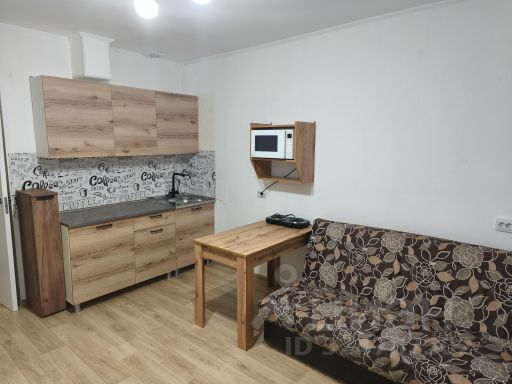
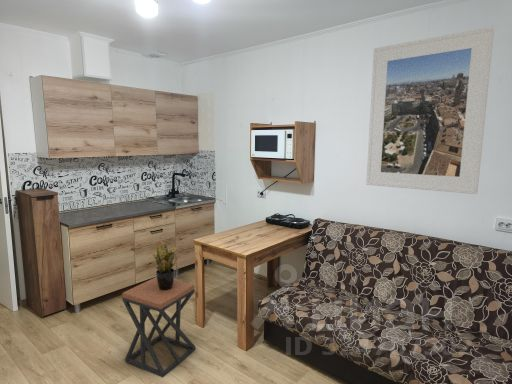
+ stool (158, 322)
+ potted plant (166, 262)
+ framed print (421, 116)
